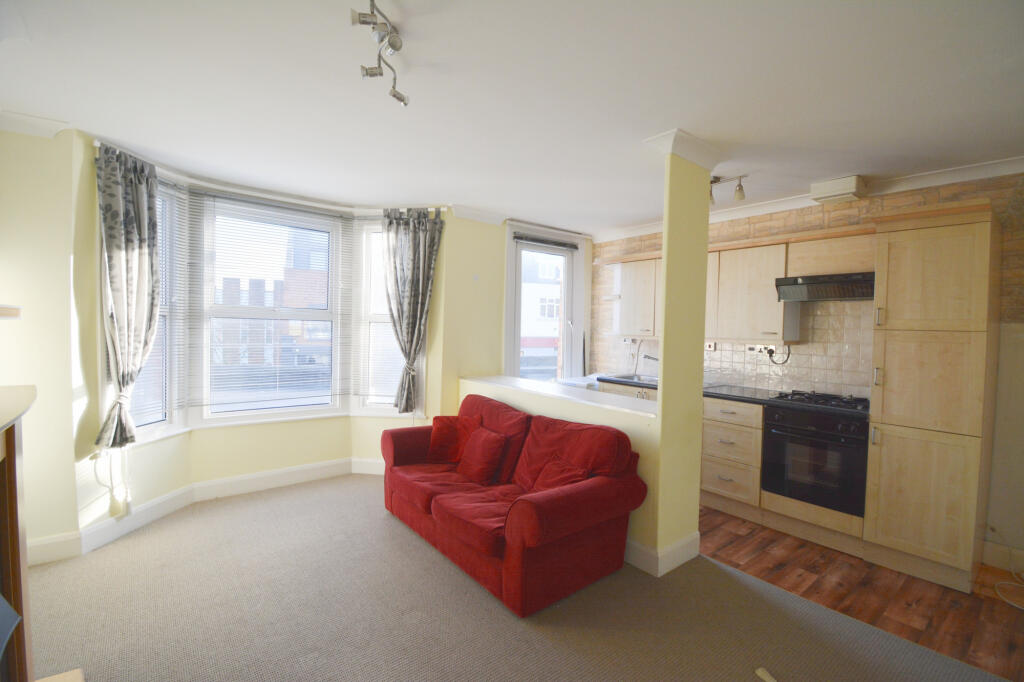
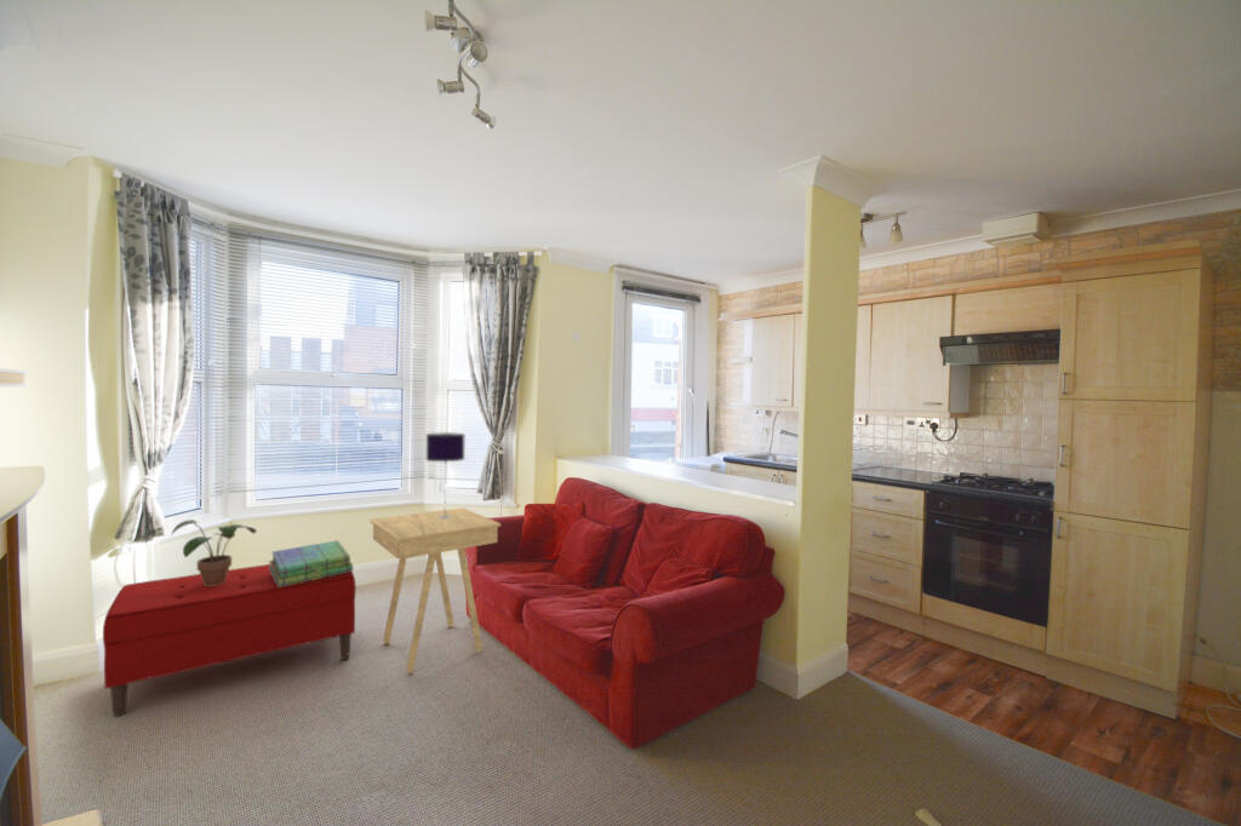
+ stack of books (310, 564)
+ table lamp (445, 475)
+ bench (242, 623)
+ potted plant (217, 550)
+ side table (430, 581)
